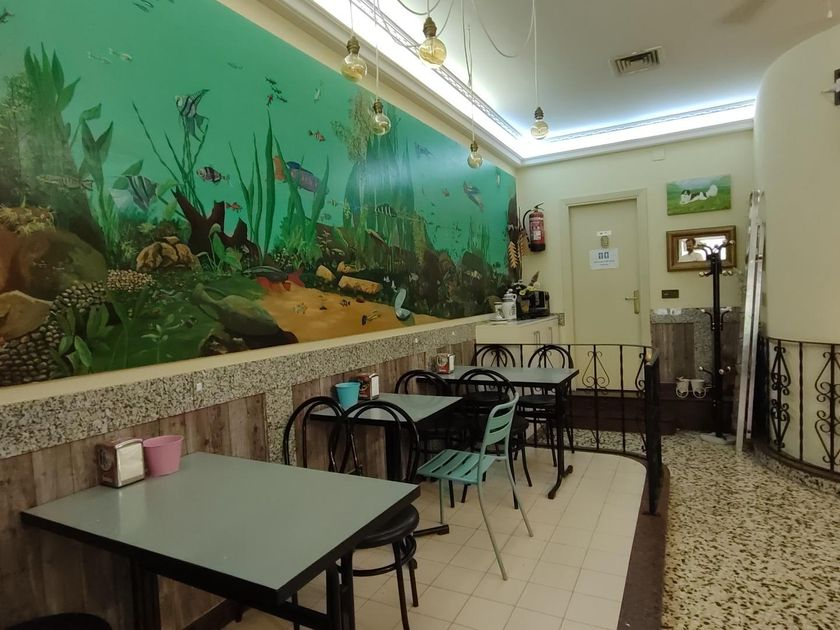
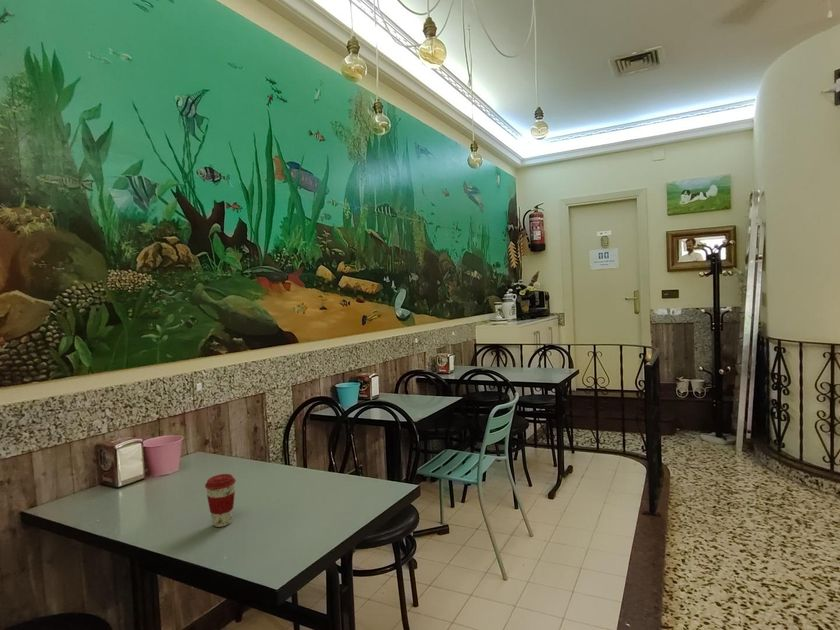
+ coffee cup (221, 500)
